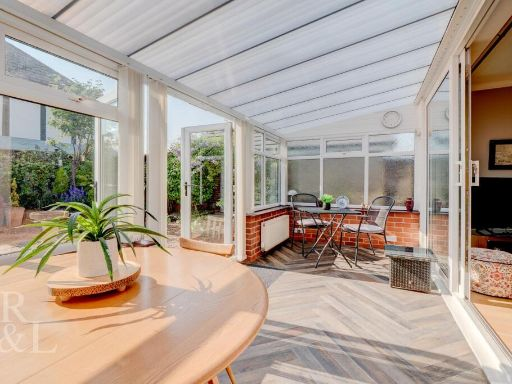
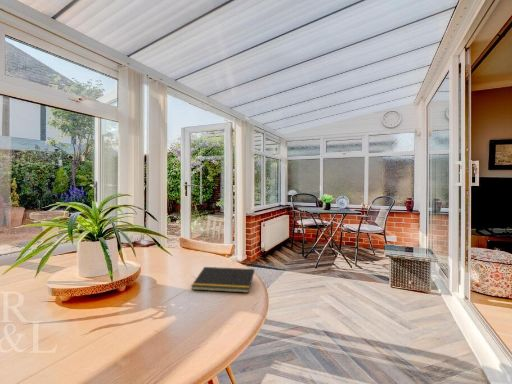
+ notepad (224, 278)
